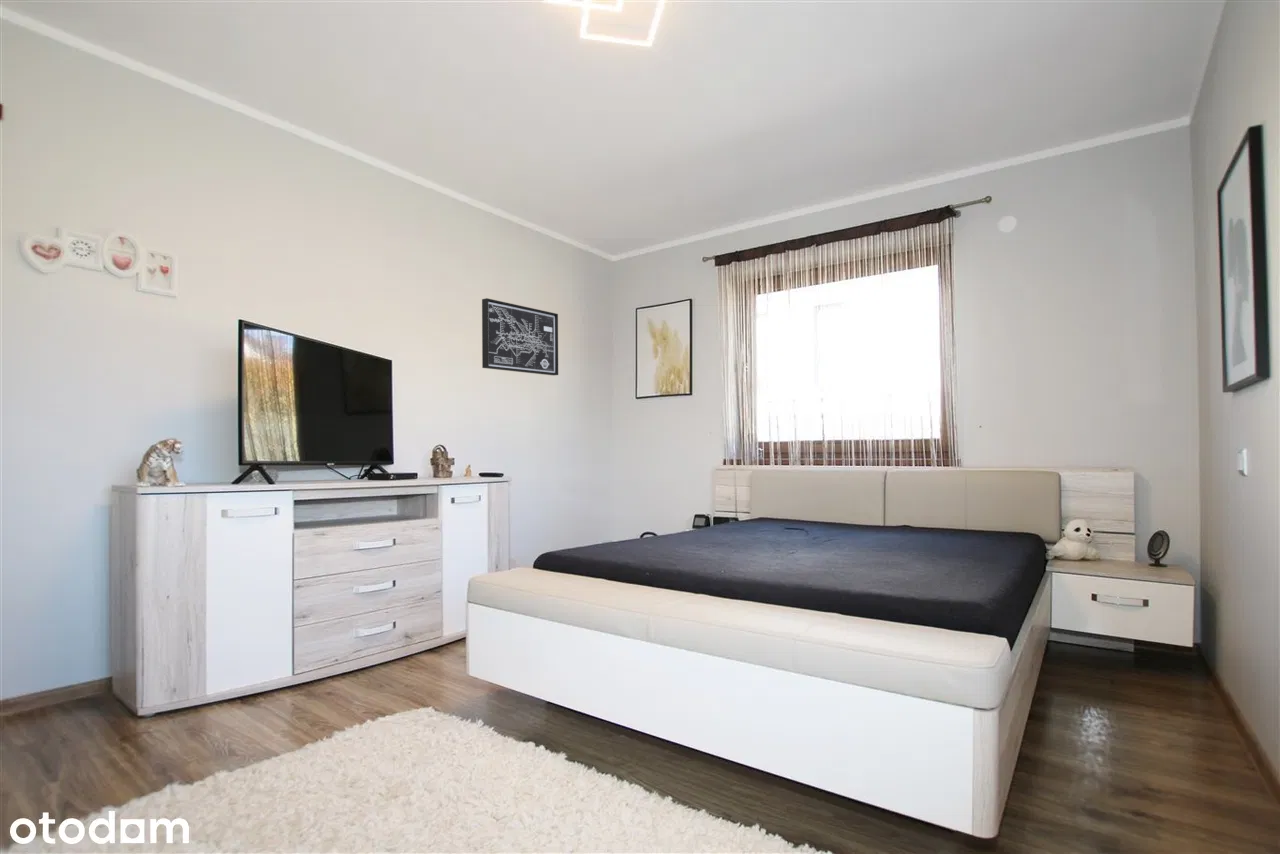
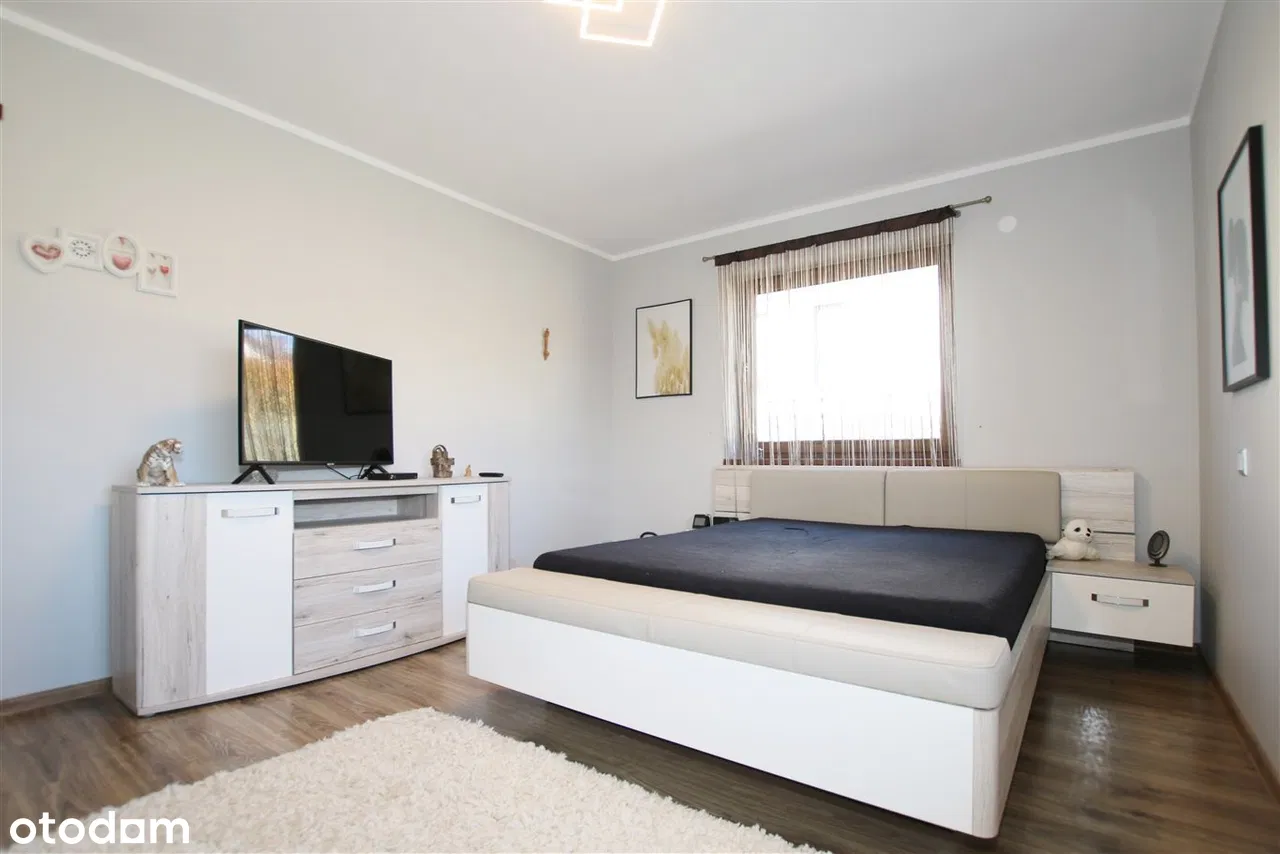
- wall art (522, 339)
